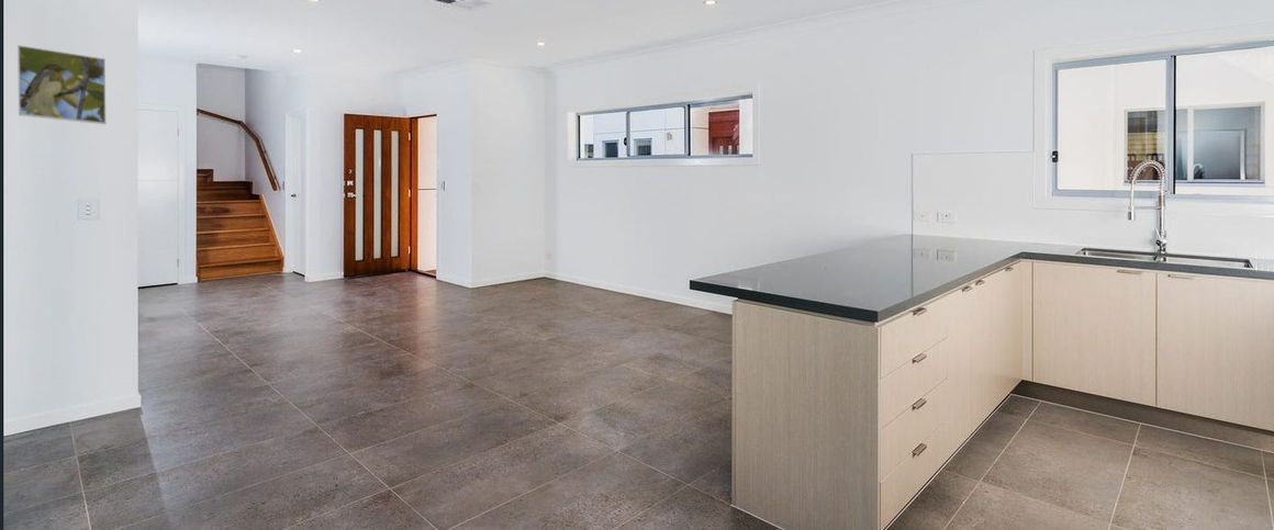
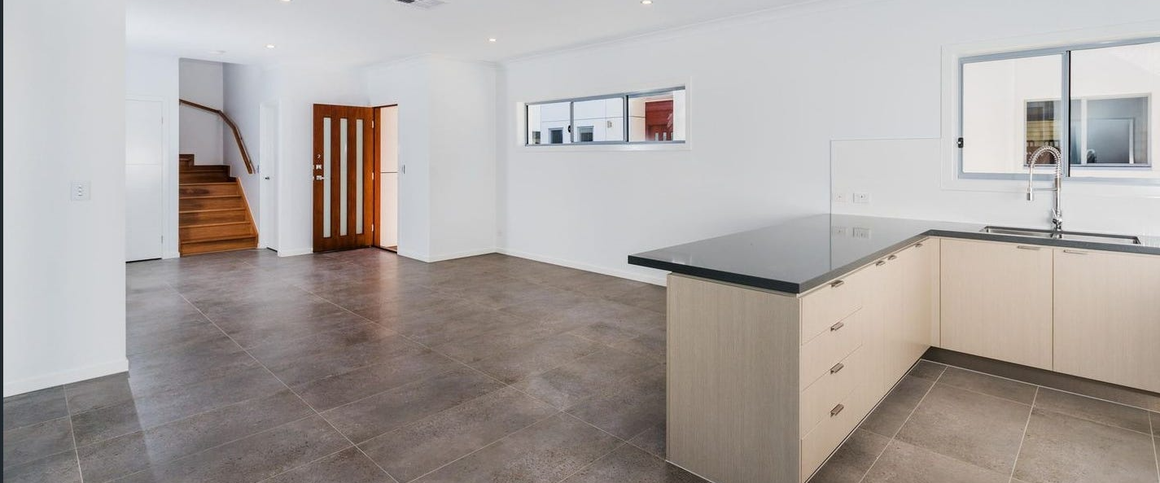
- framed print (63, 86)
